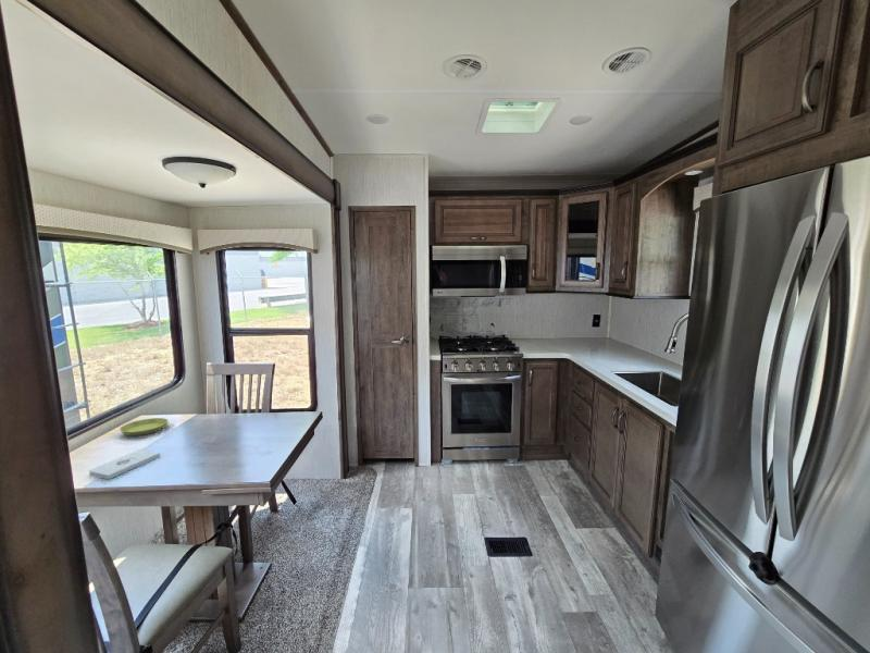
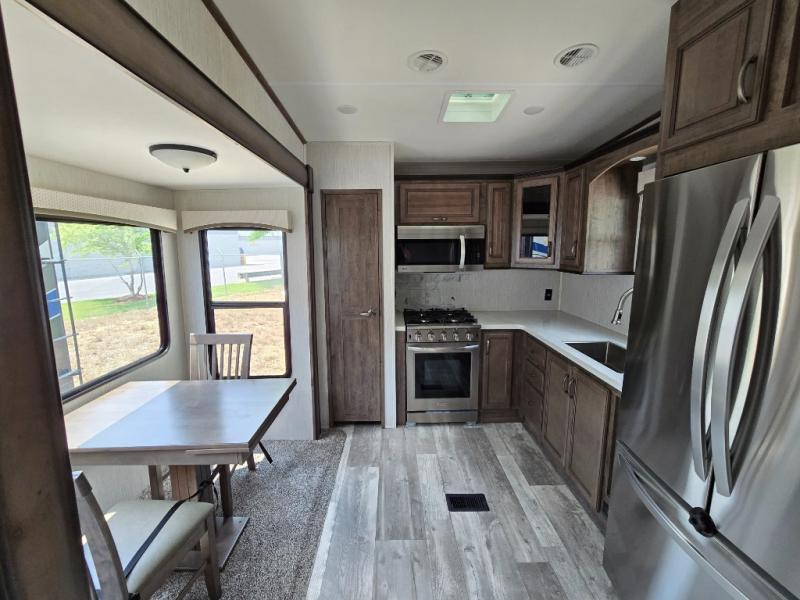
- notepad (125, 463)
- saucer (145, 427)
